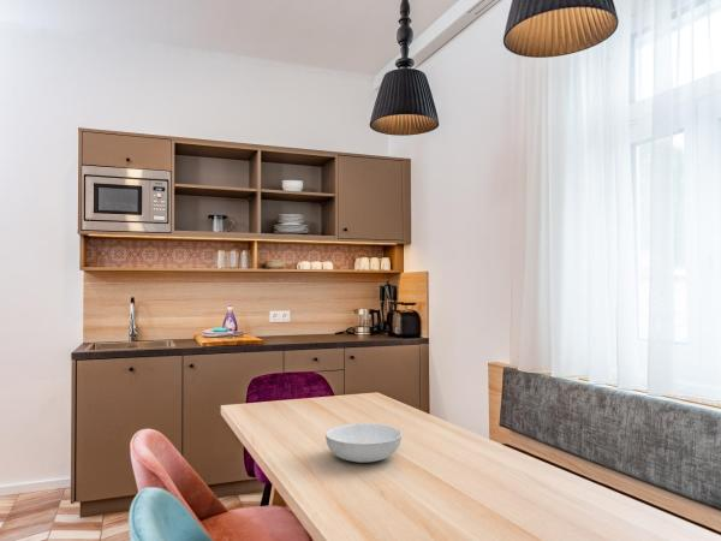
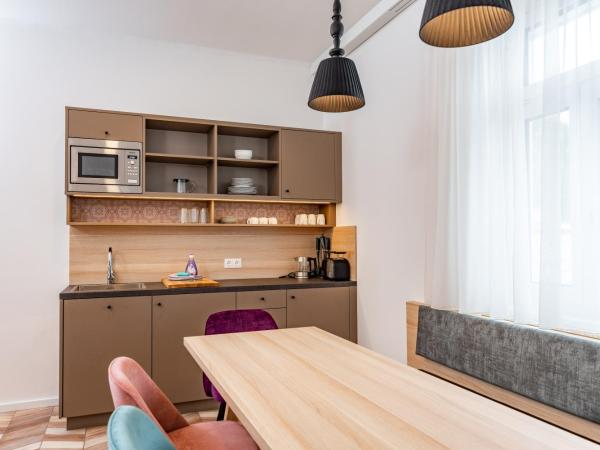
- serving bowl (363, 445)
